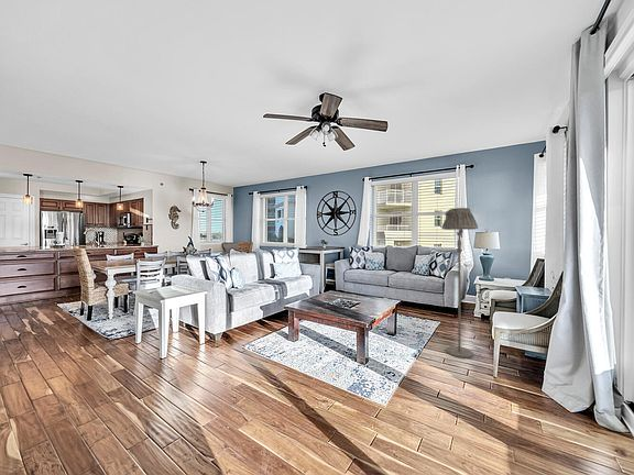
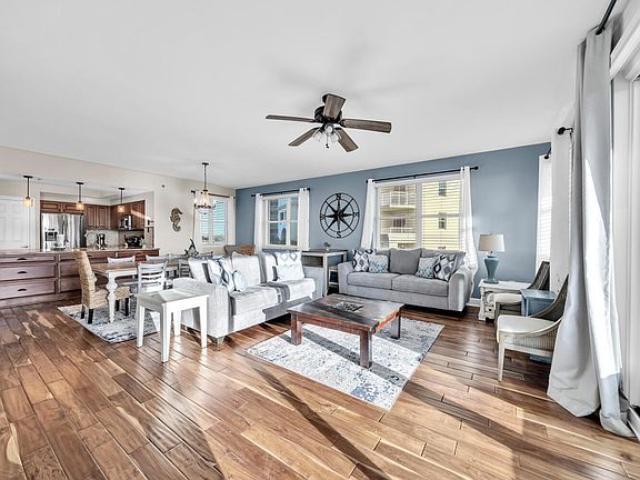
- floor lamp (459, 280)
